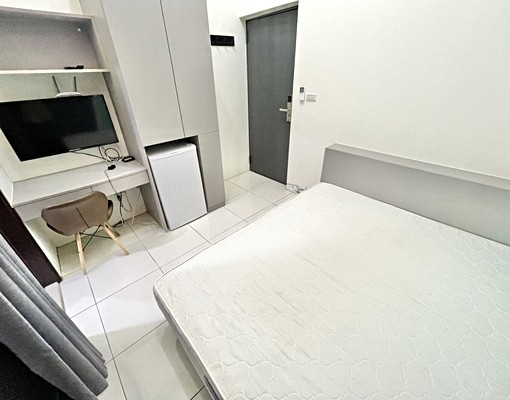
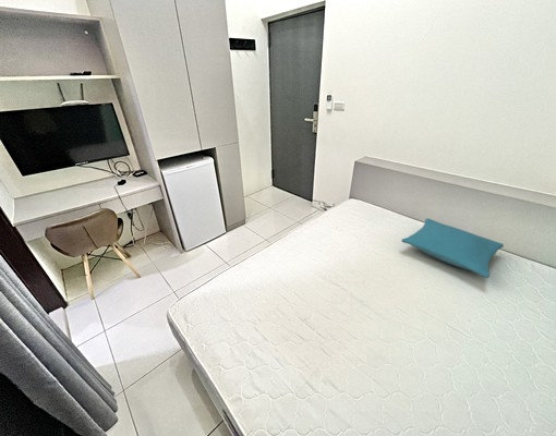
+ pillow (451, 243)
